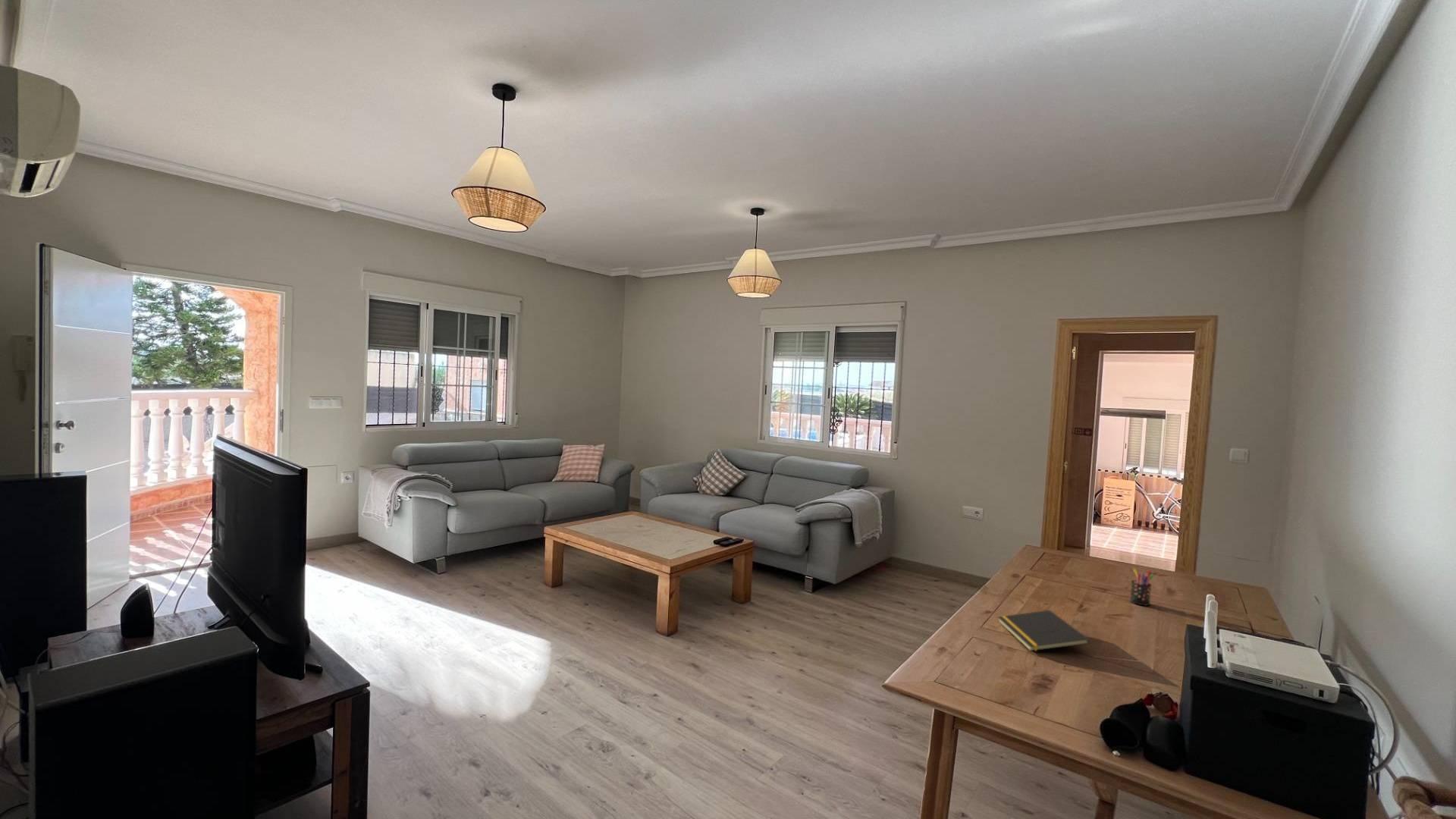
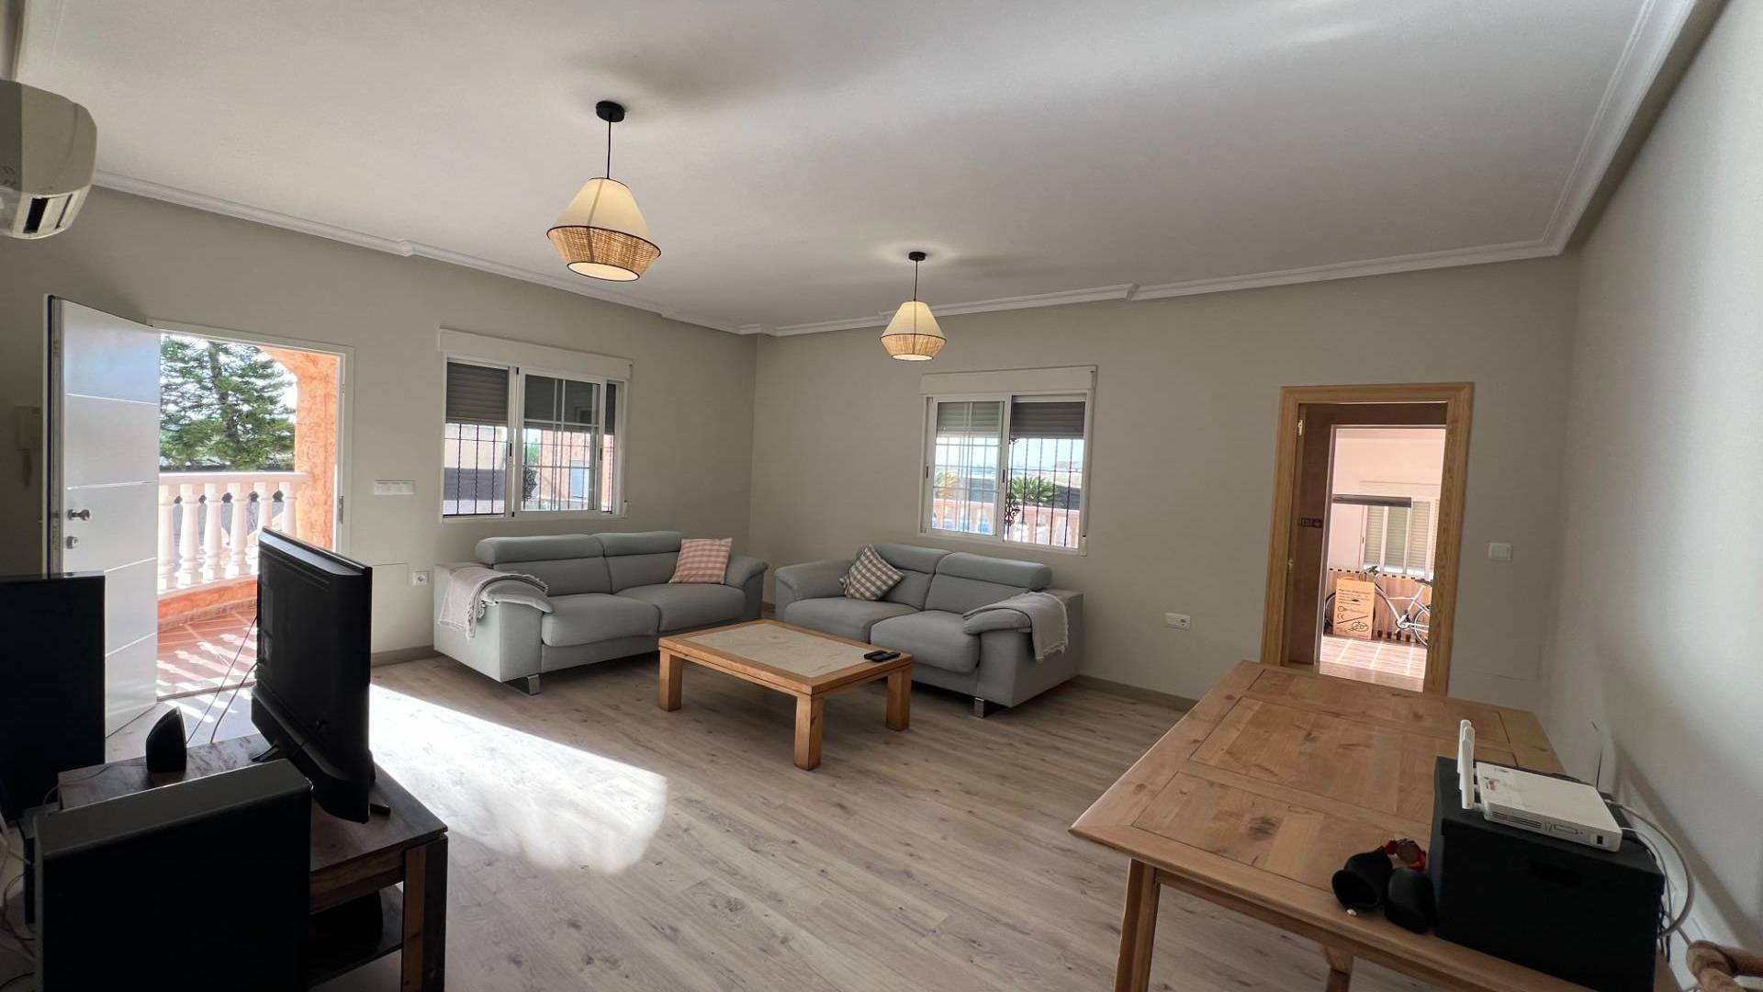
- pen holder (1144, 585)
- notepad (1040, 629)
